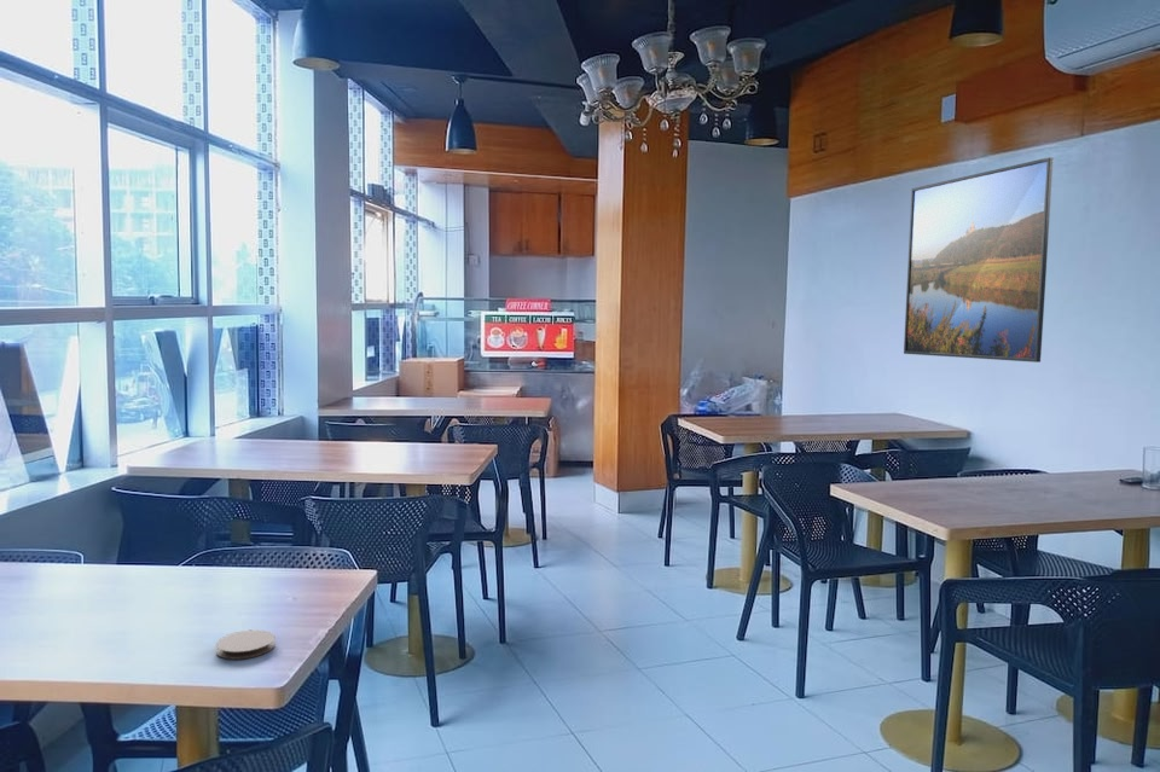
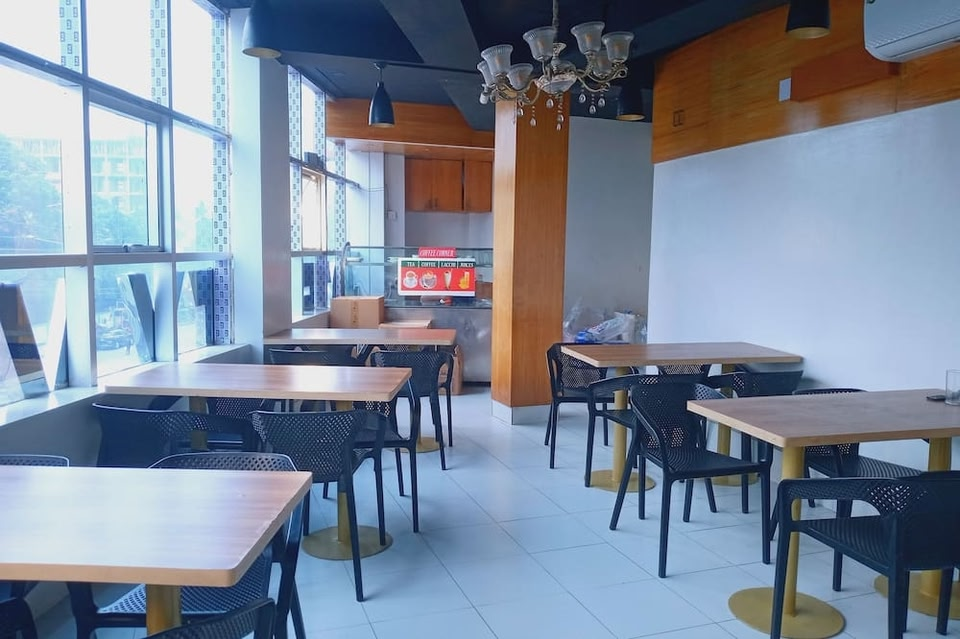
- coaster (245, 644)
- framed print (969, 266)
